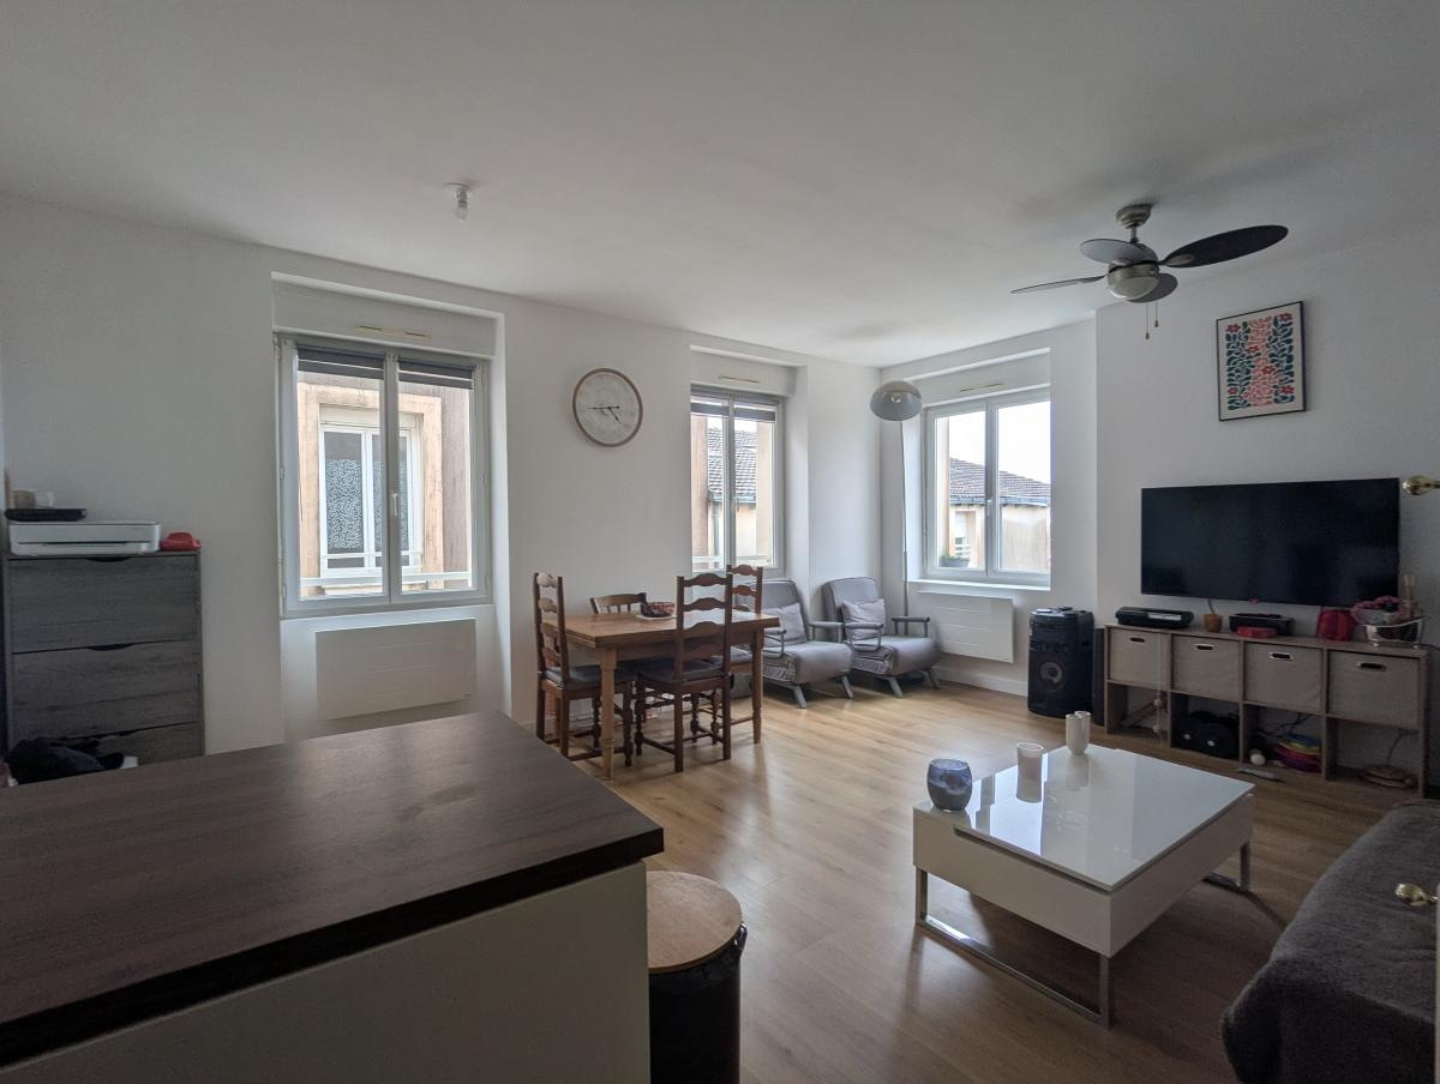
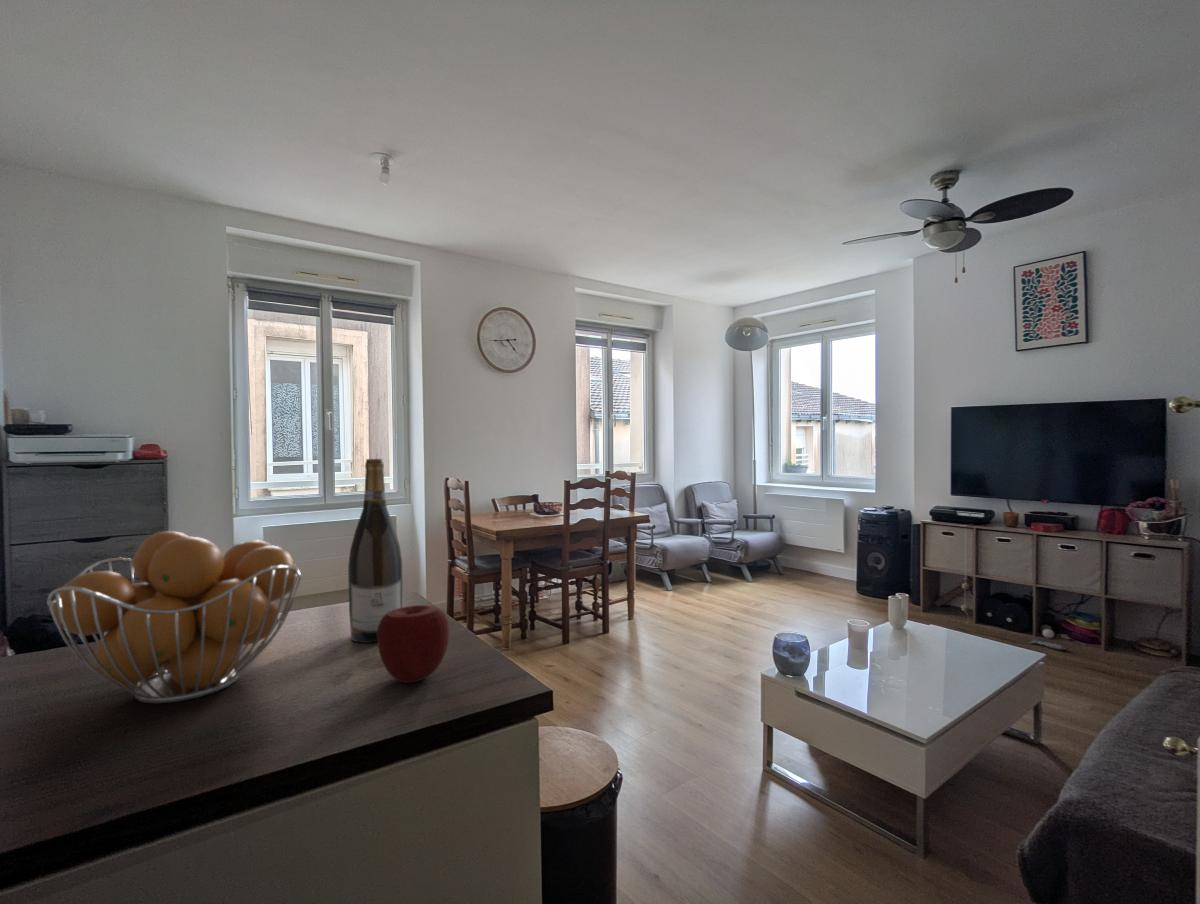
+ fruit basket (188, 608)
+ wine bottle (375, 546)
+ apple (414, 641)
